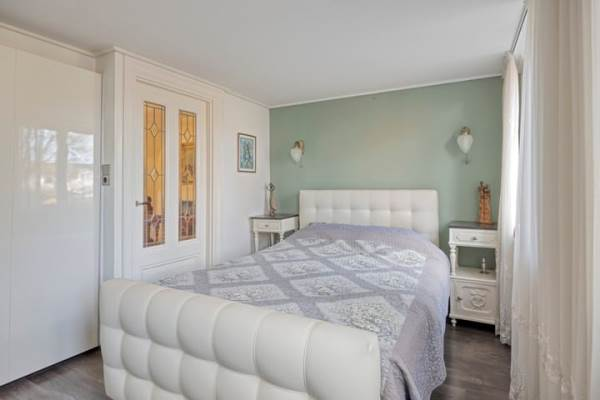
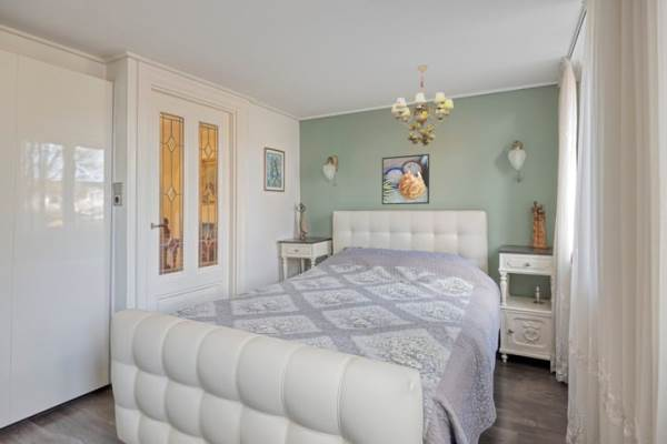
+ chandelier (421, 105)
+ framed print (405, 180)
